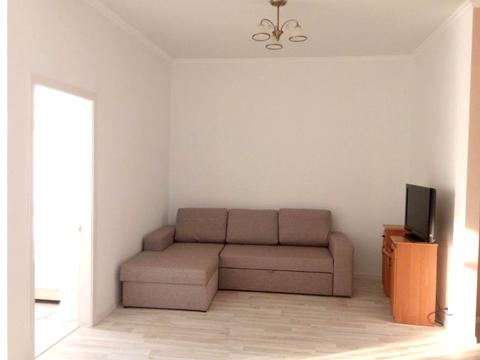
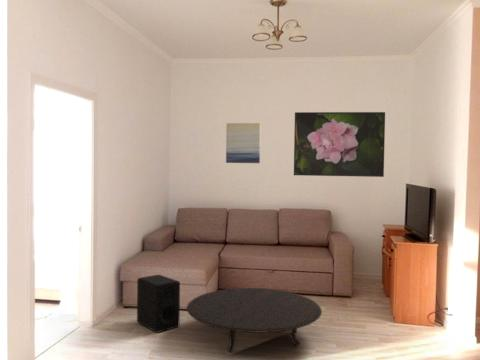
+ speaker (157, 301)
+ wall art (243, 143)
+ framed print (338, 144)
+ table (253, 320)
